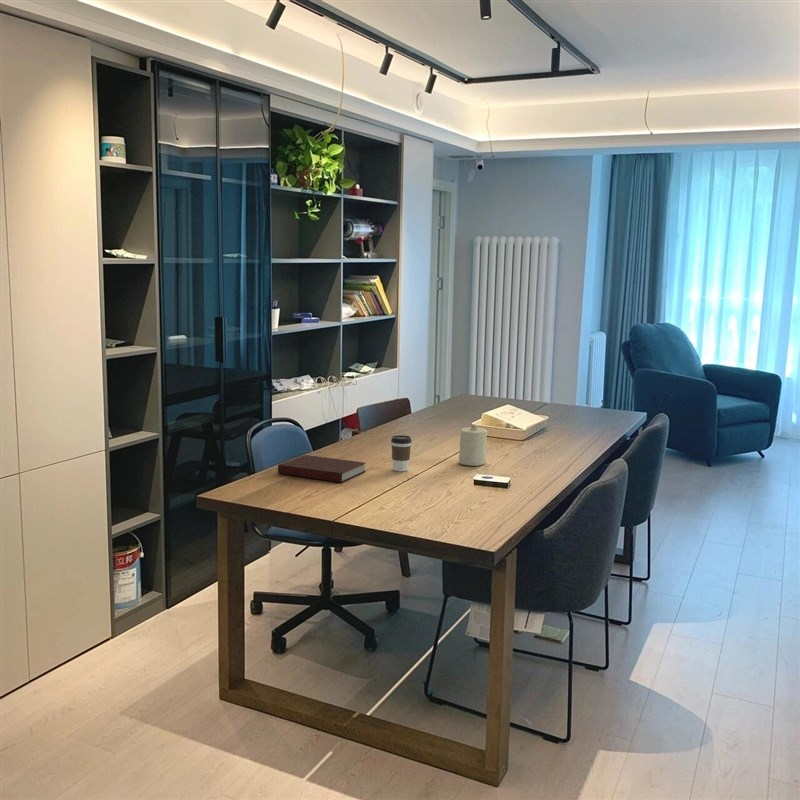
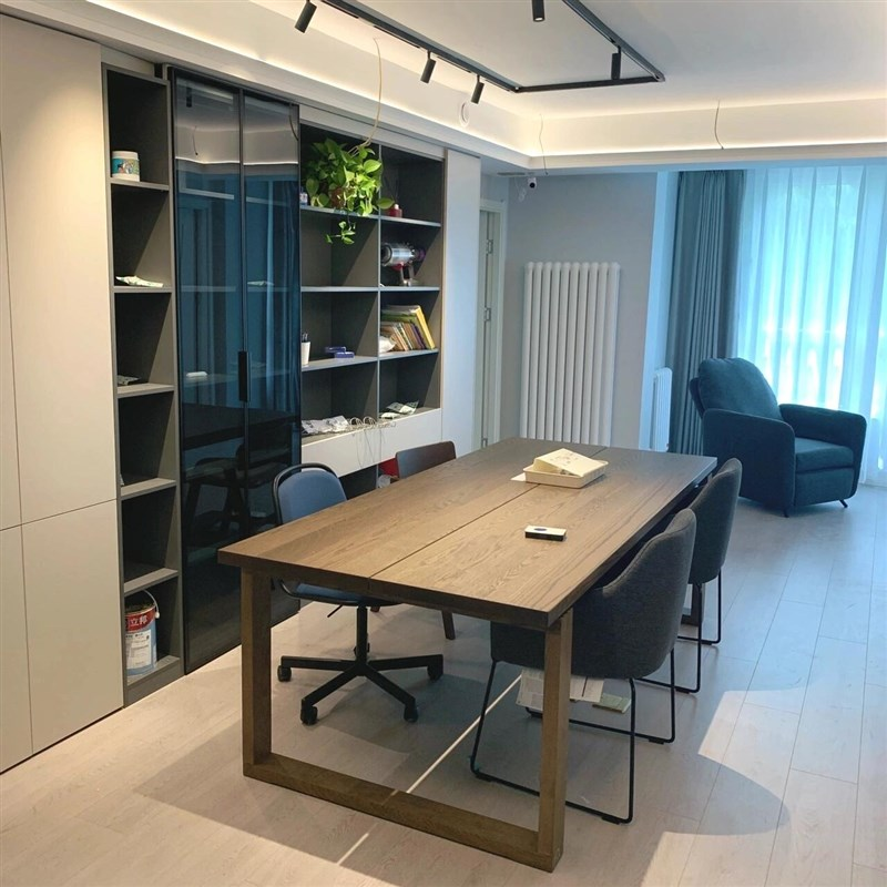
- candle (473, 442)
- notebook (322, 468)
- coffee cup (400, 453)
